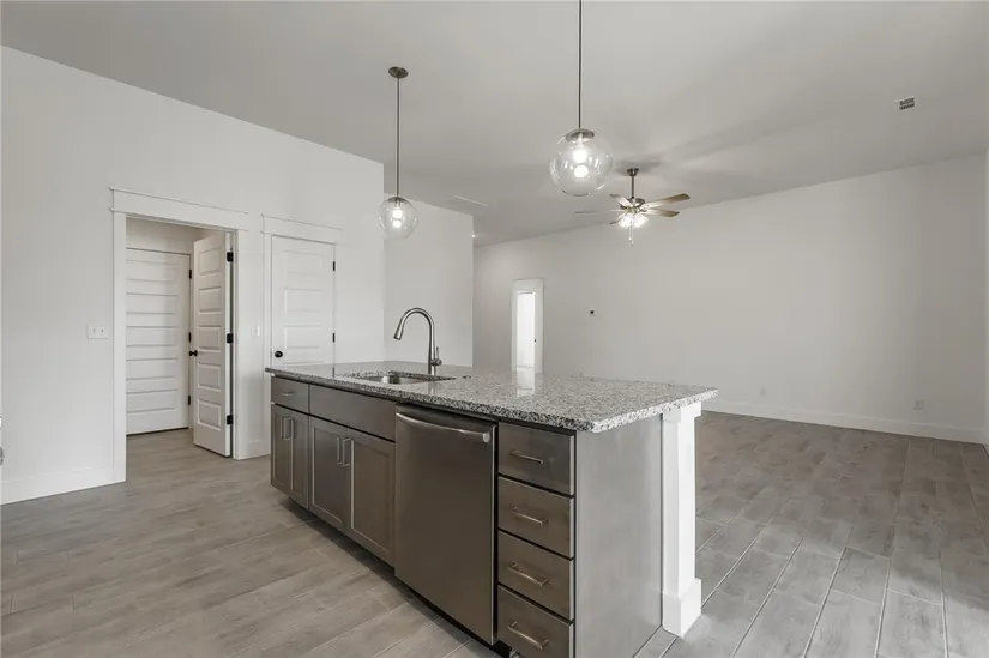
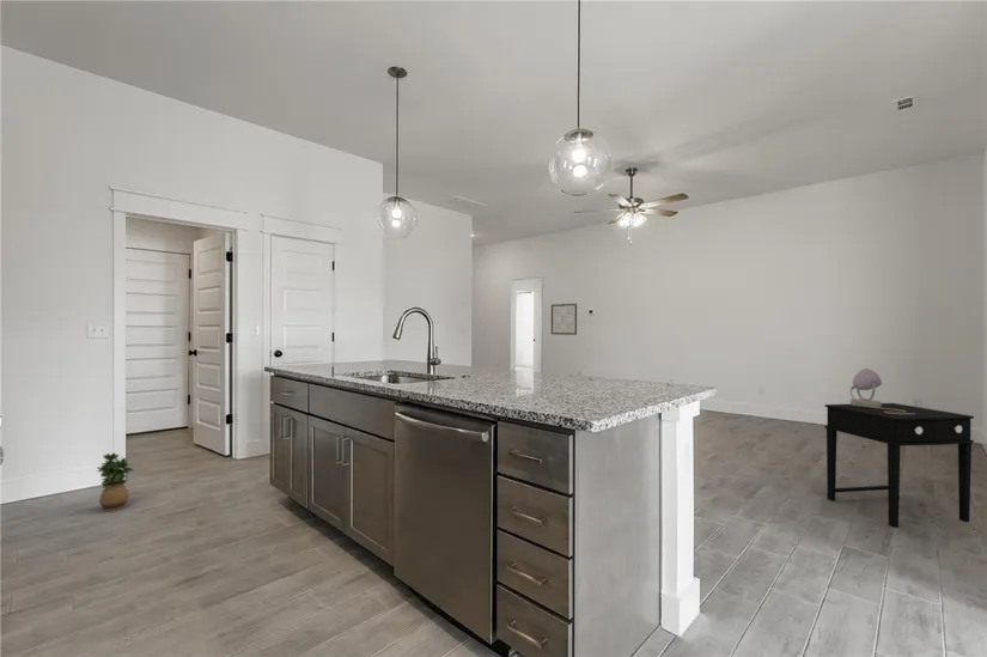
+ side table (895, 460)
+ wall art (562, 318)
+ table lamp (876, 387)
+ potted plant (114, 480)
